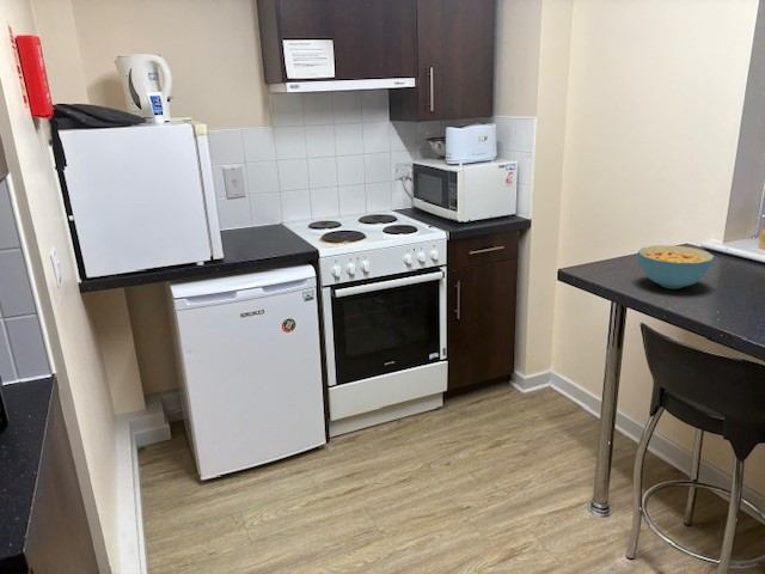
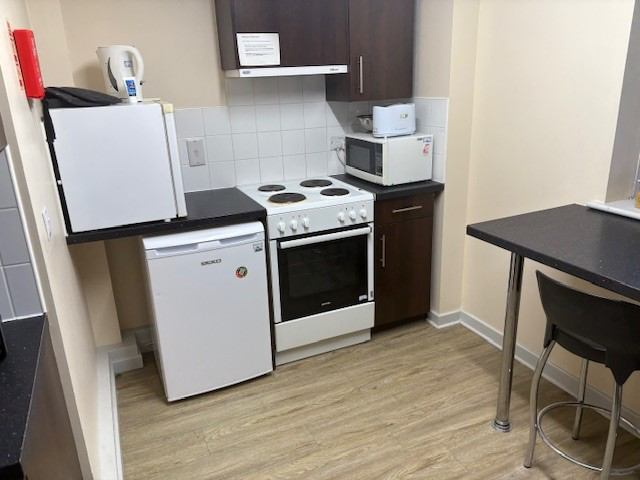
- cereal bowl (673, 269)
